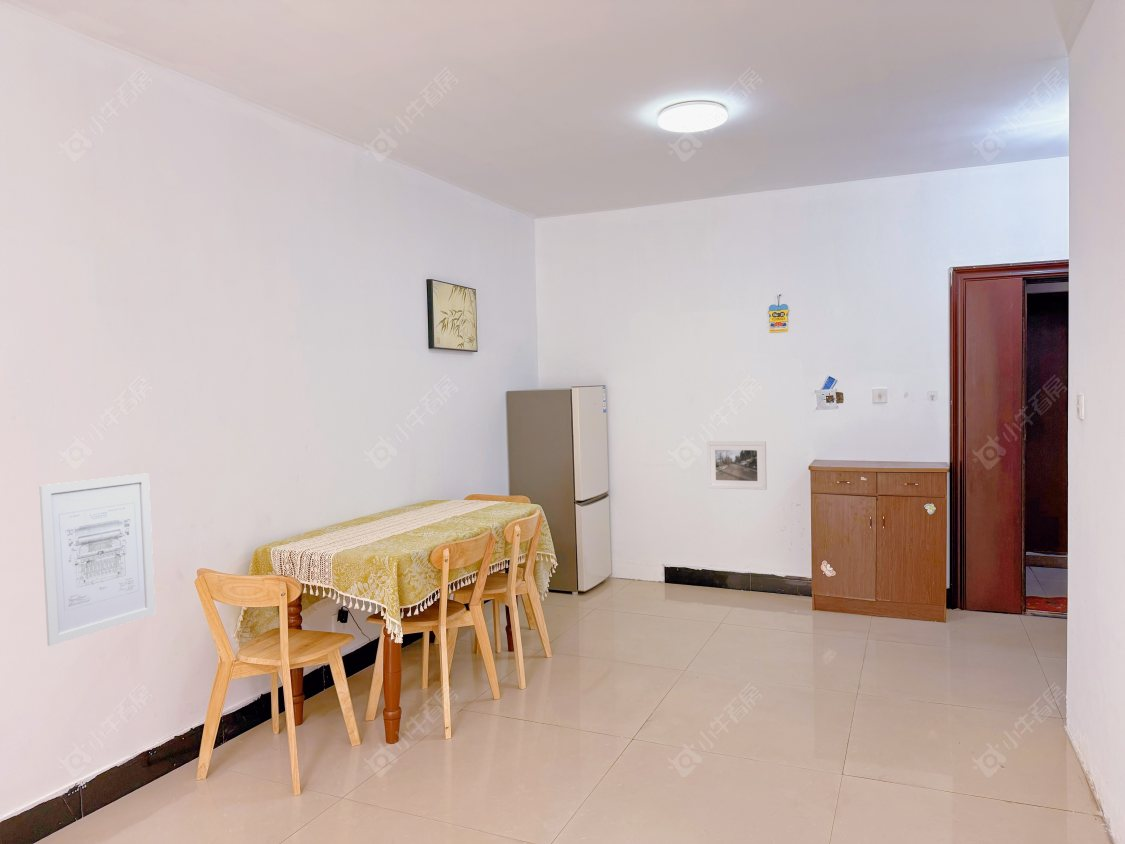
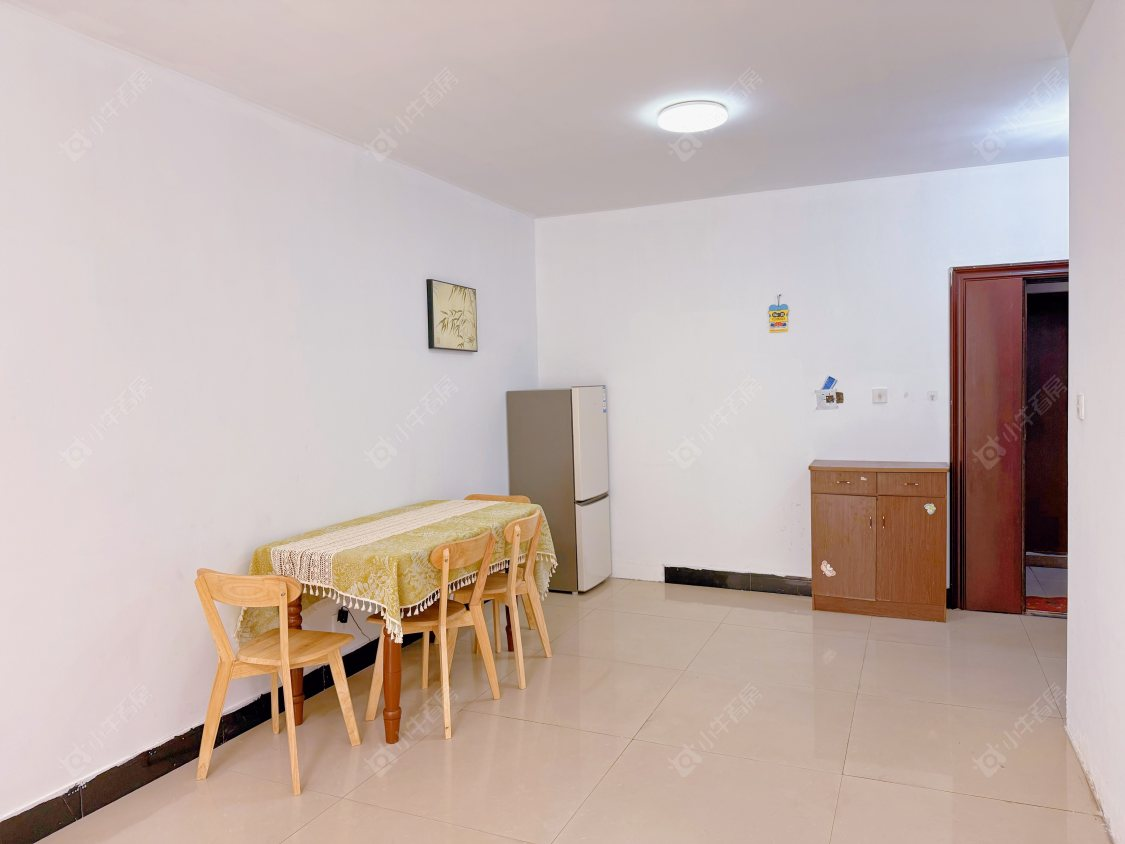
- wall art (101, 554)
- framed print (736, 465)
